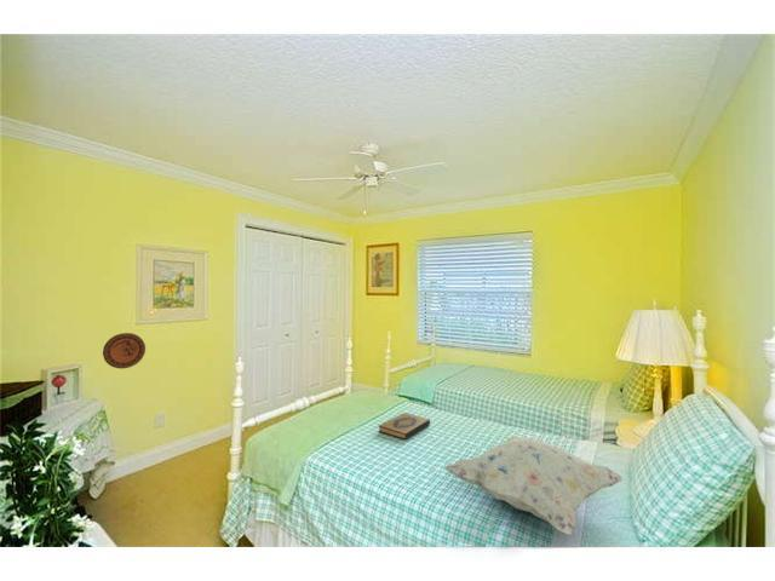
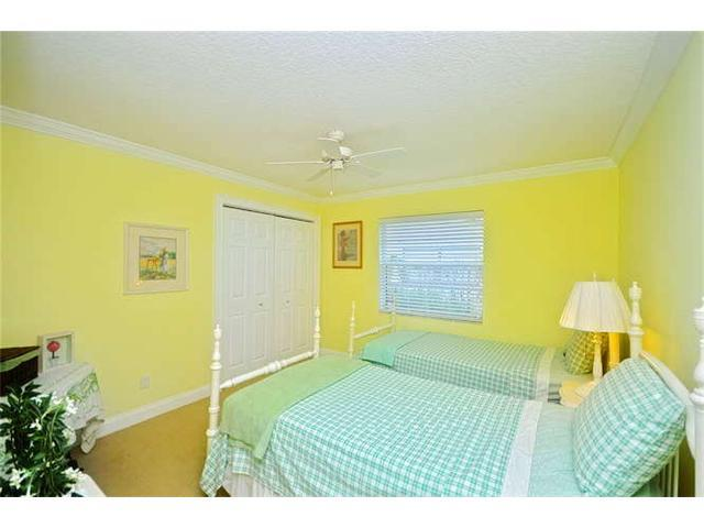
- hardback book (404, 425)
- decorative plate (125, 350)
- decorative pillow (533, 472)
